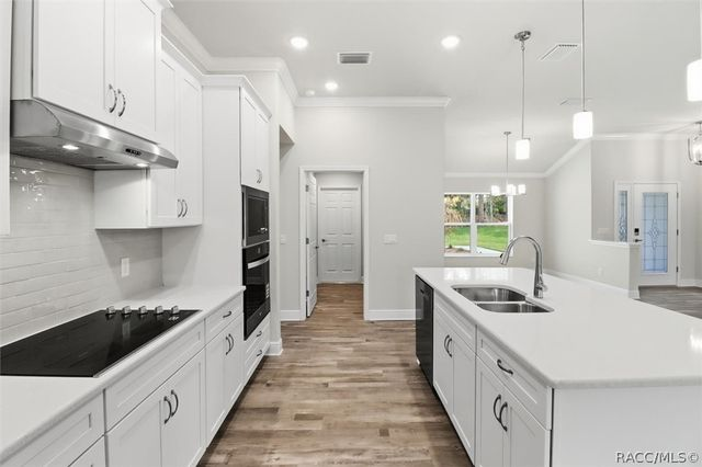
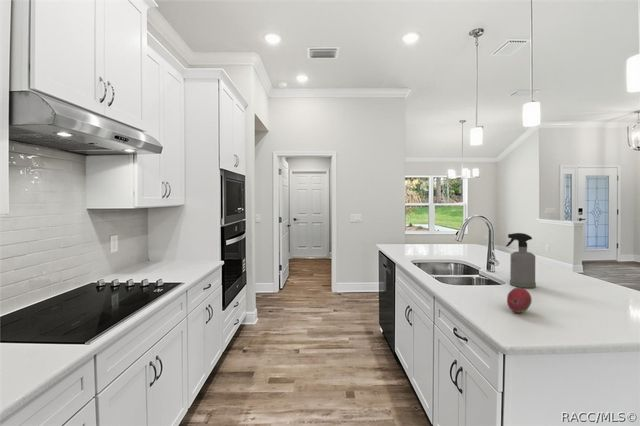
+ spray bottle (520, 259)
+ fruit (519, 299)
